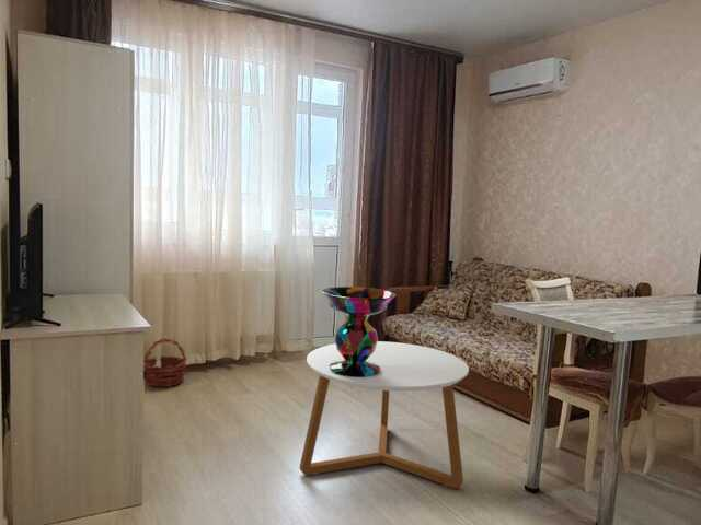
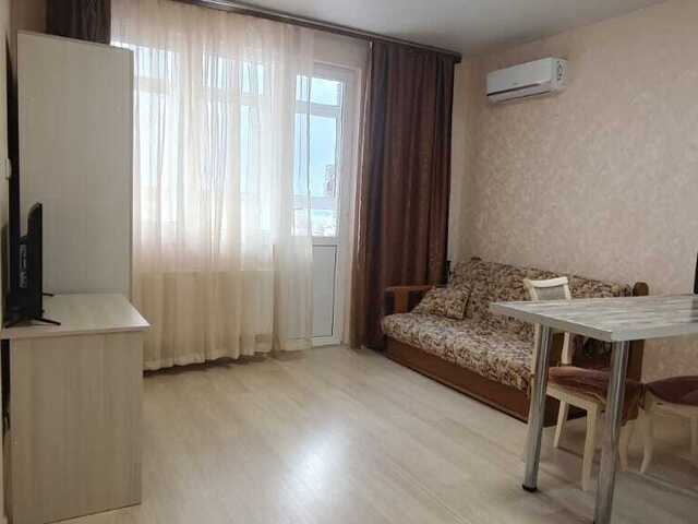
- coffee table (381, 411)
- decorative bowl (356, 330)
- basket (164, 359)
